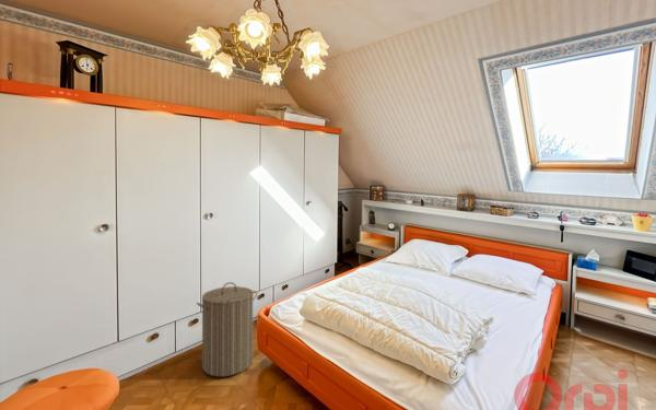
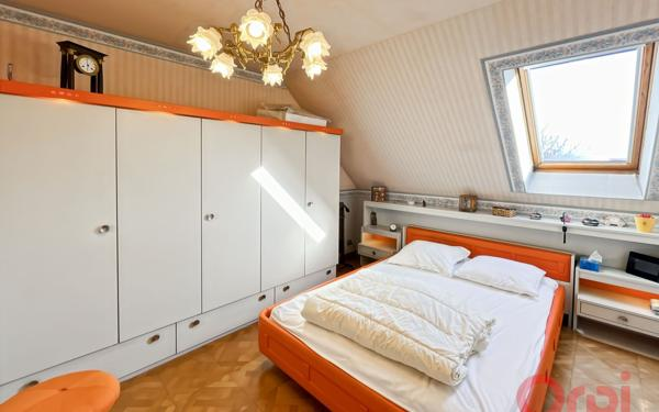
- laundry hamper (227, 323)
